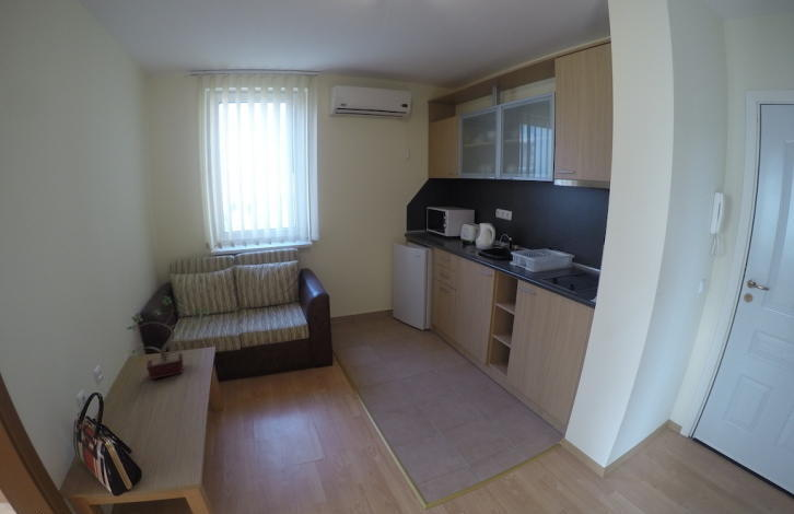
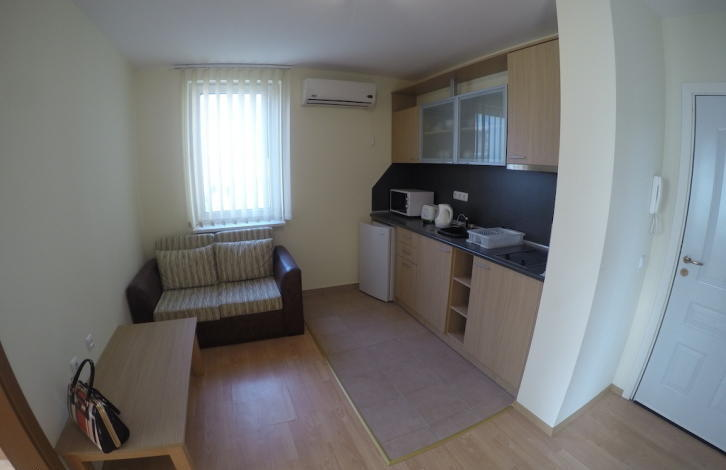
- potted plant (173, 335)
